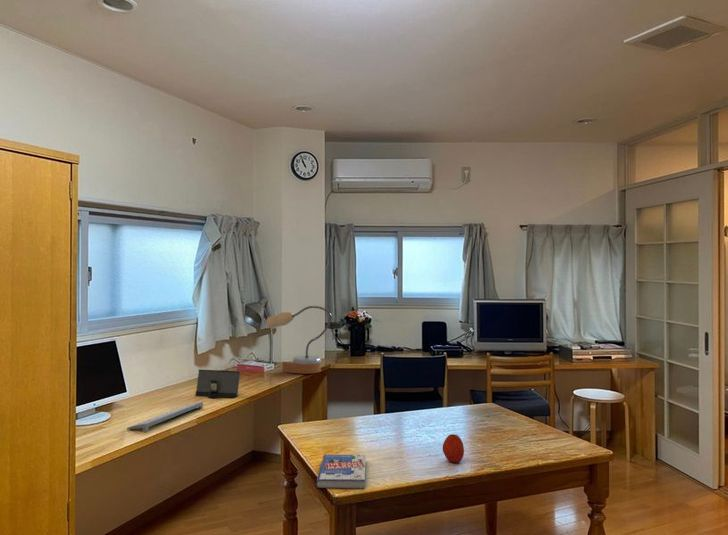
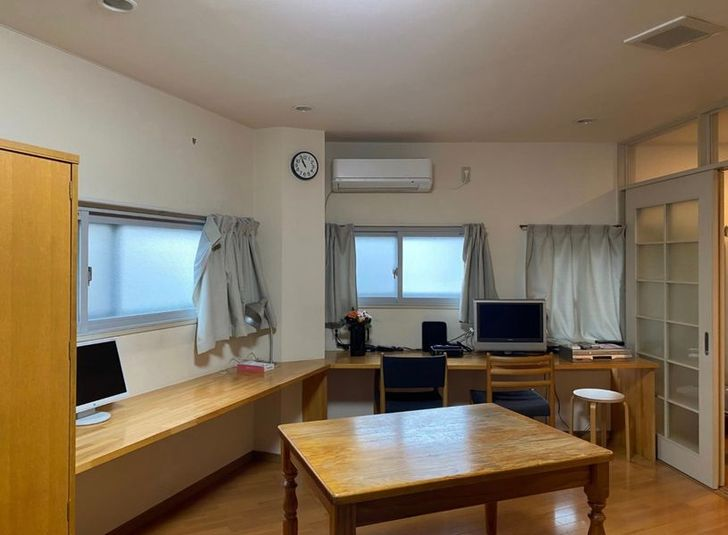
- speaker (217, 382)
- book (342, 470)
- apple (453, 447)
- computer keyboard (167, 414)
- table lamp (308, 342)
